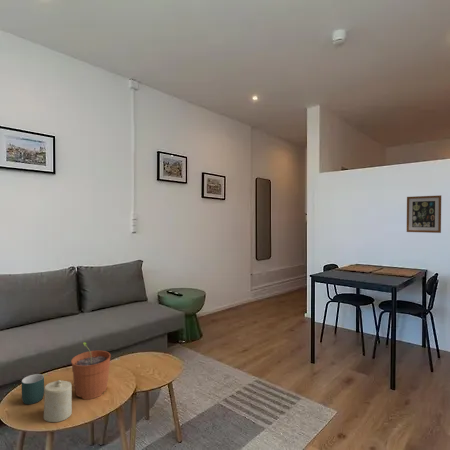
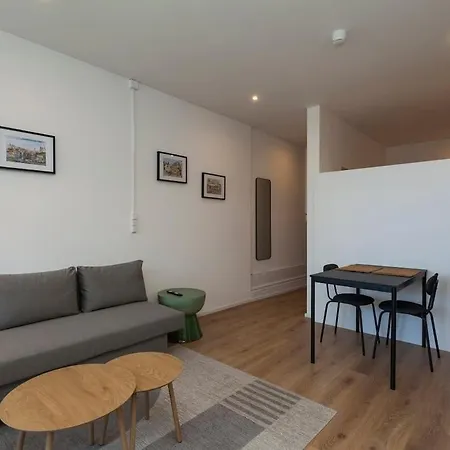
- plant pot (91, 366)
- wall art (423, 214)
- candle (57, 397)
- mug (30, 388)
